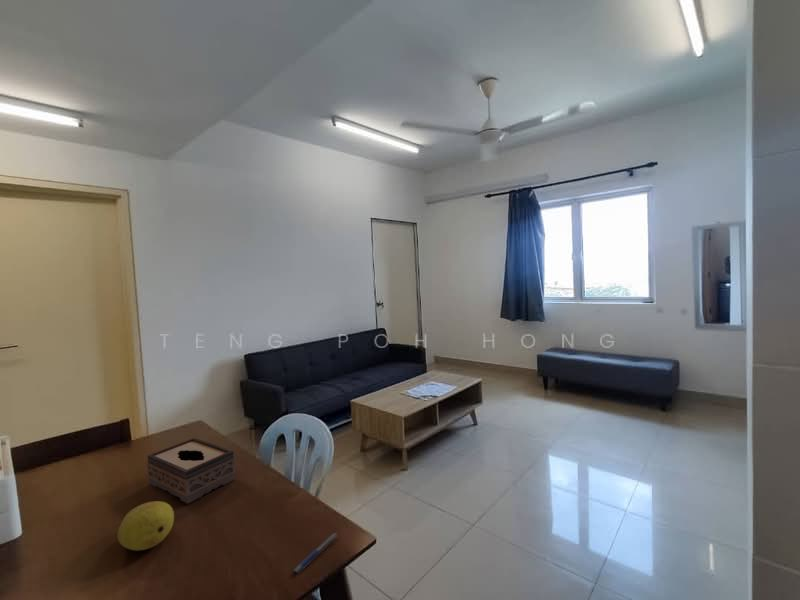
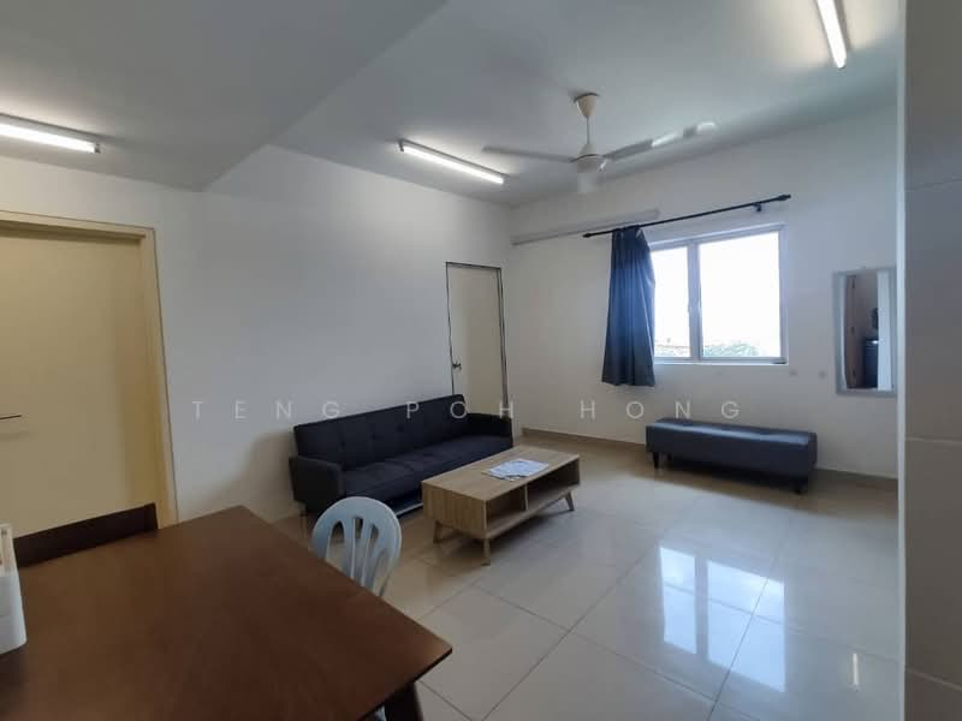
- fruit (145, 521)
- tissue box (191, 467)
- pen (317, 550)
